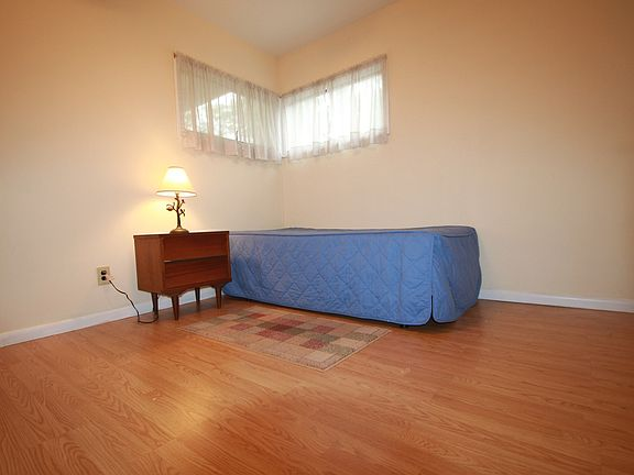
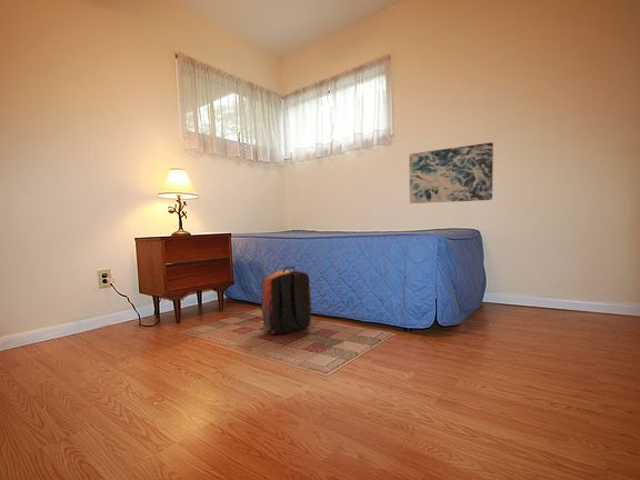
+ wall art (448, 176)
+ backpack (287, 297)
